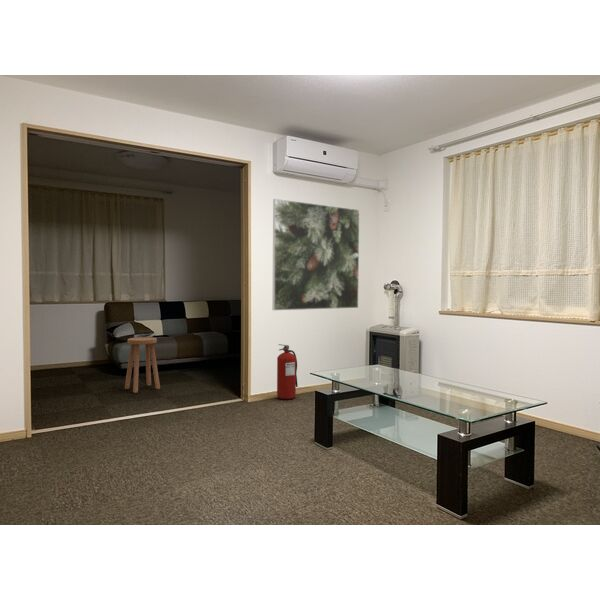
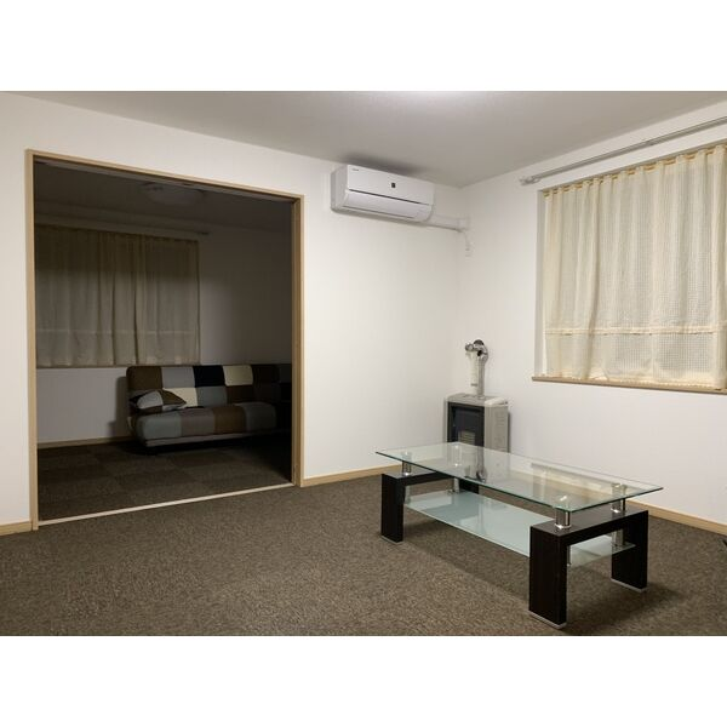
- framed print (318, 257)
- fire extinguisher (287, 370)
- stool (138, 363)
